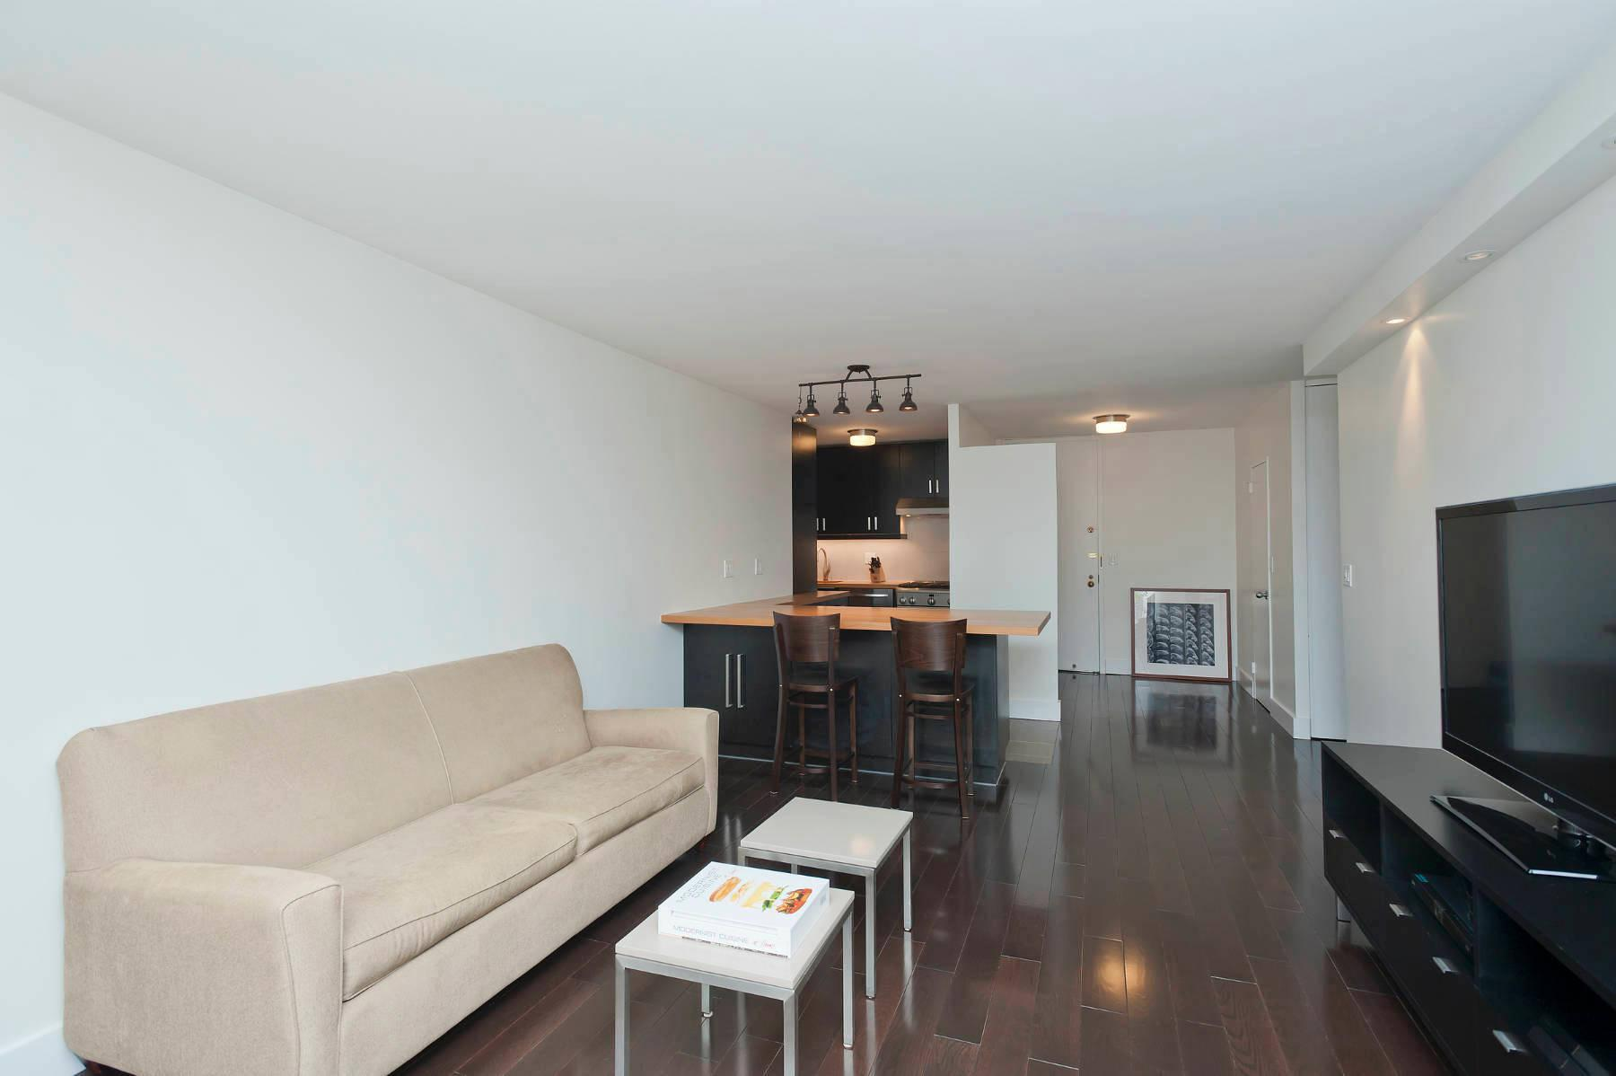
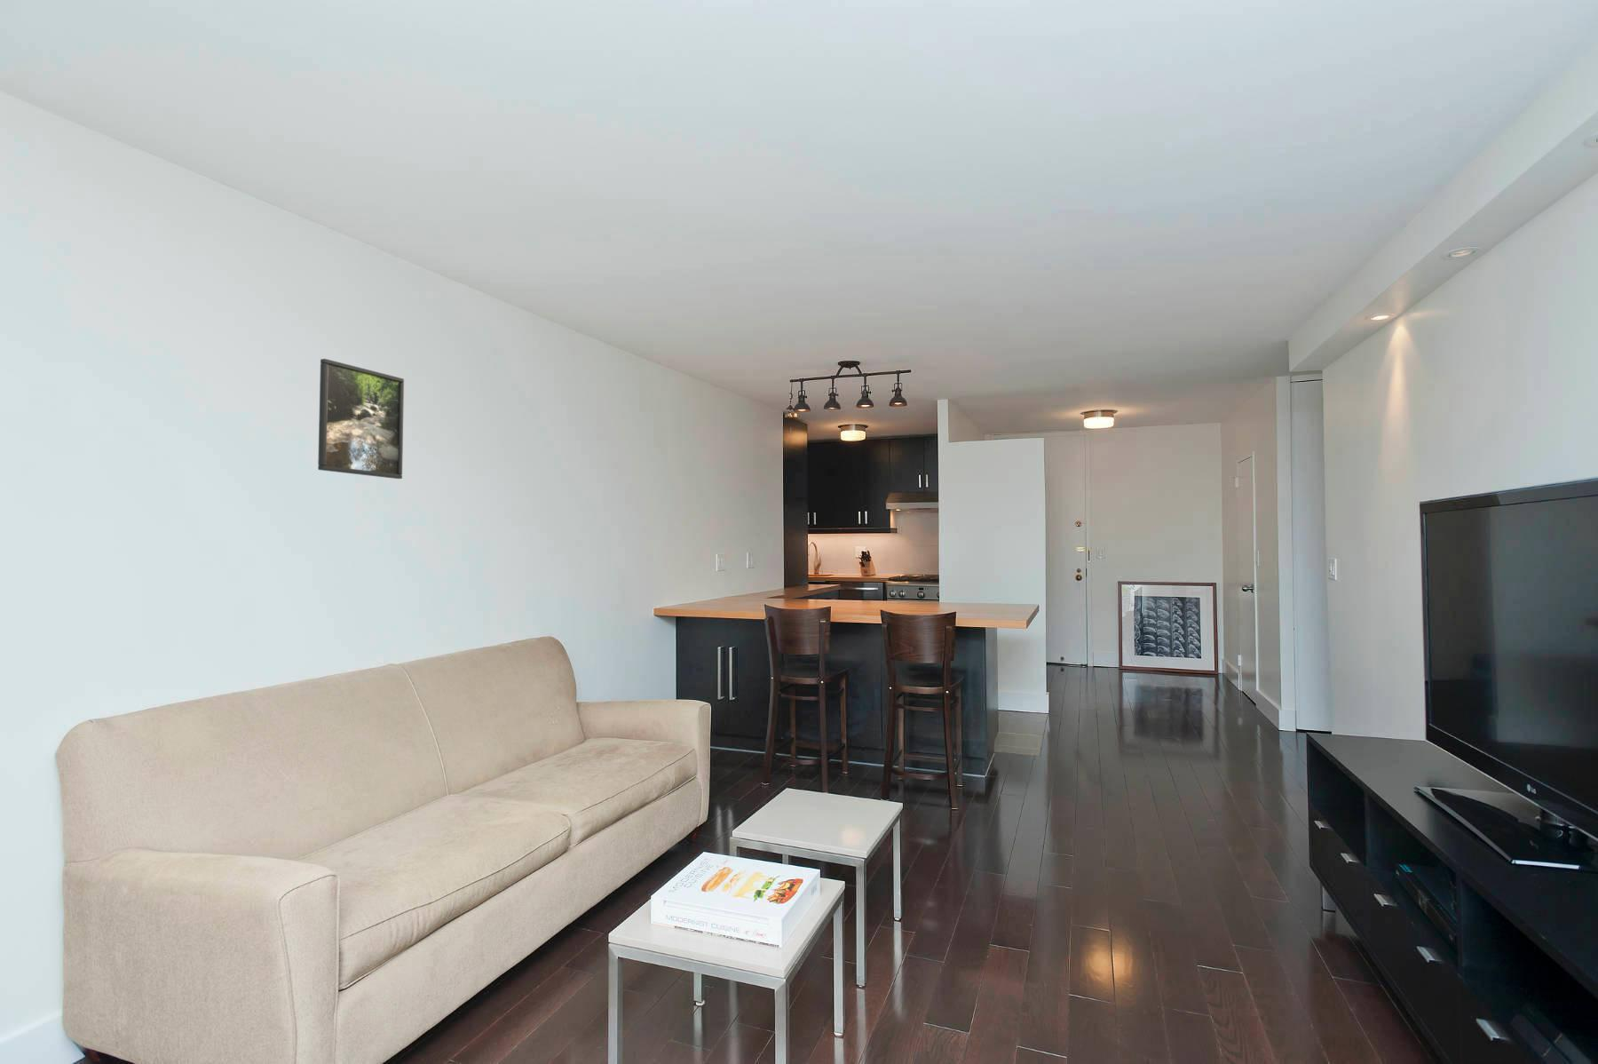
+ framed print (363, 422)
